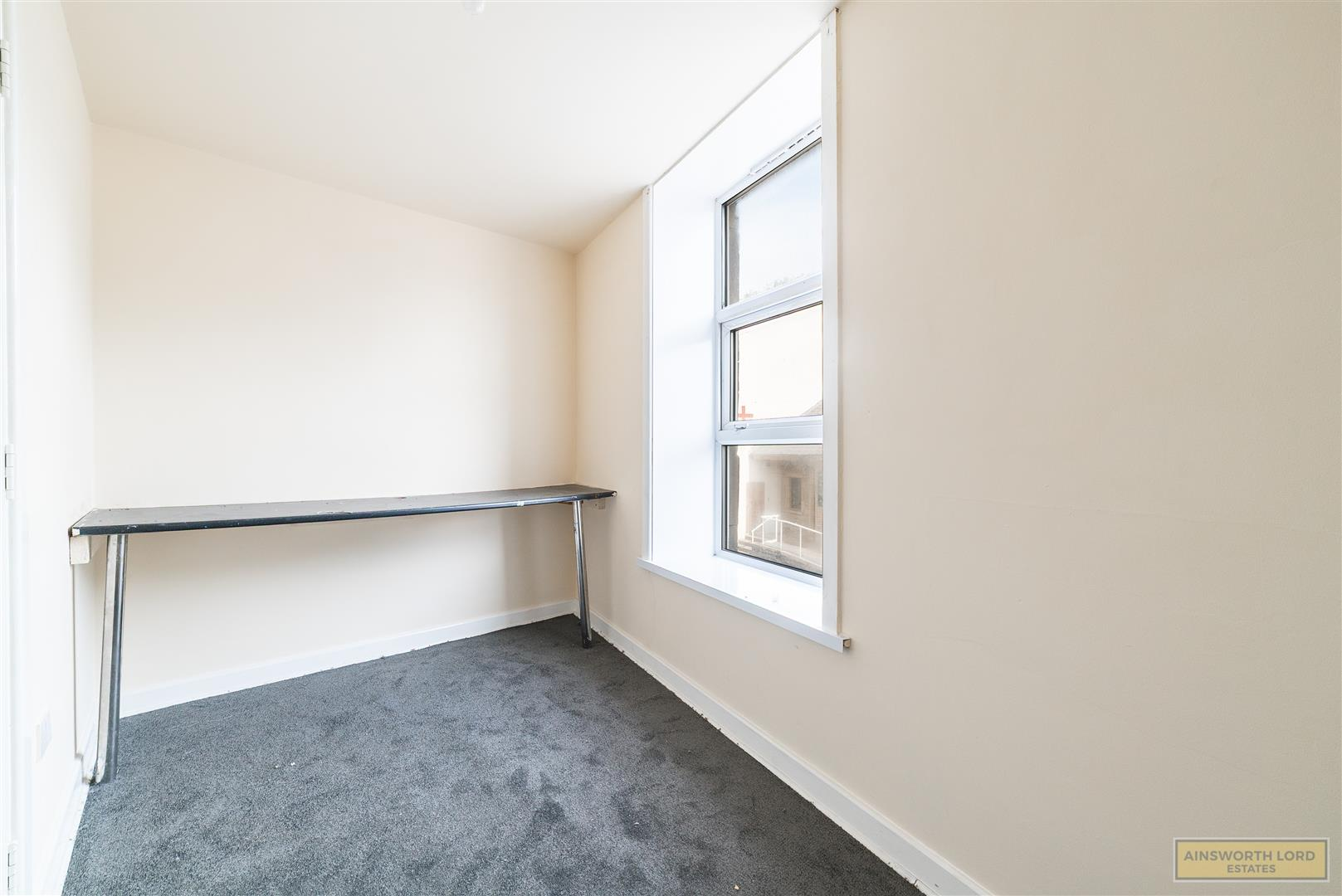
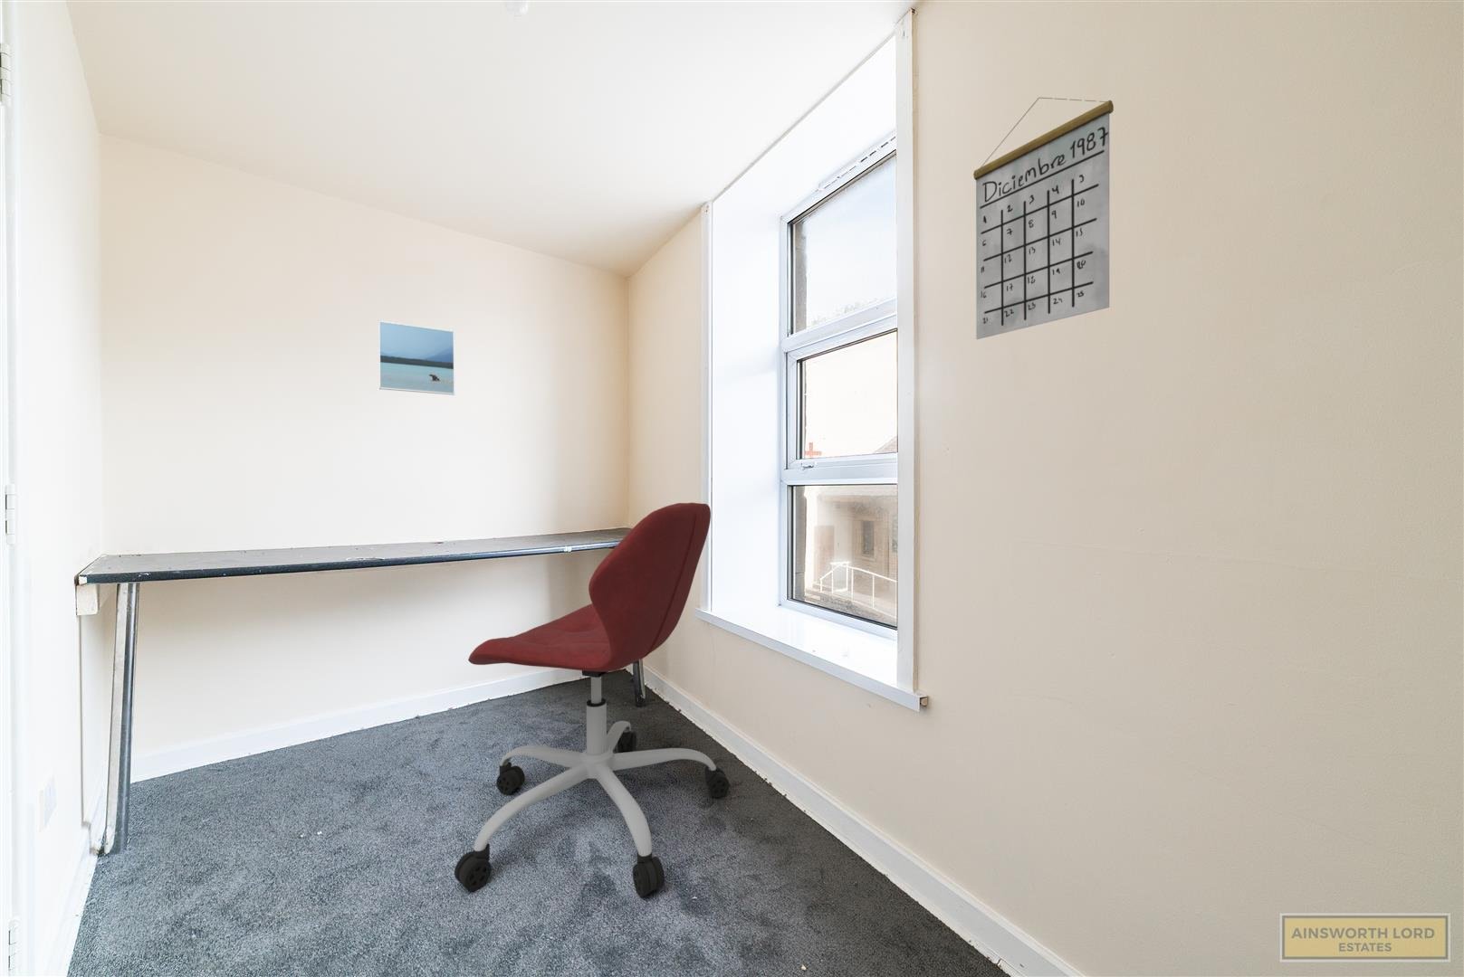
+ office chair (592, 655)
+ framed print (418, 359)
+ calendar (1036, 209)
